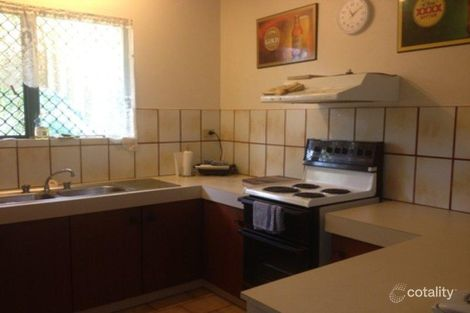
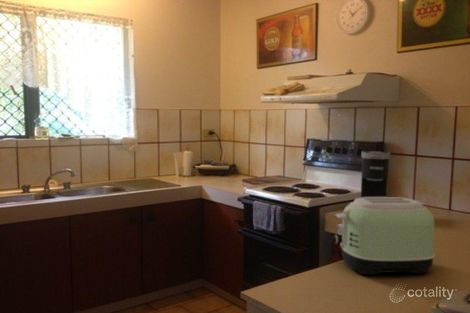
+ toaster (382, 233)
+ coffee maker (373, 184)
